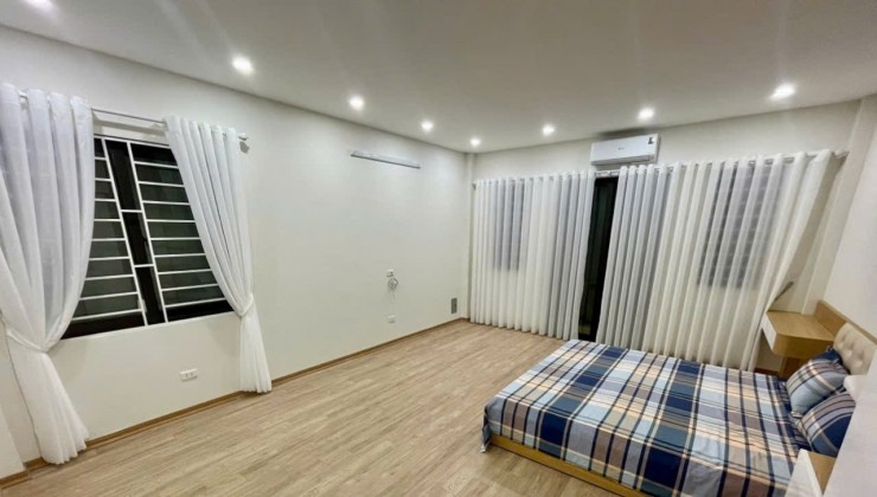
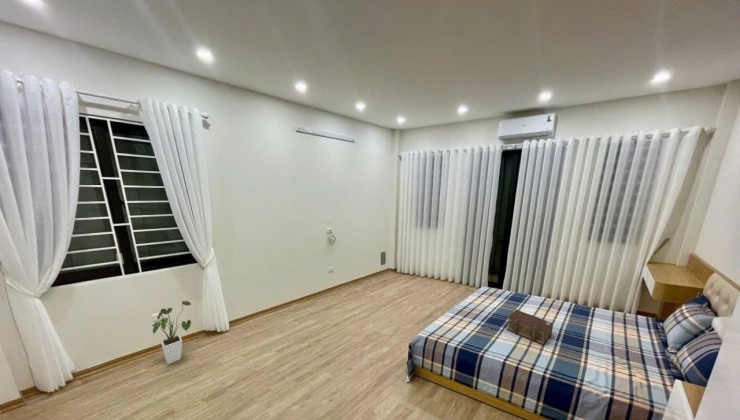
+ house plant (175, 332)
+ bible (529, 325)
